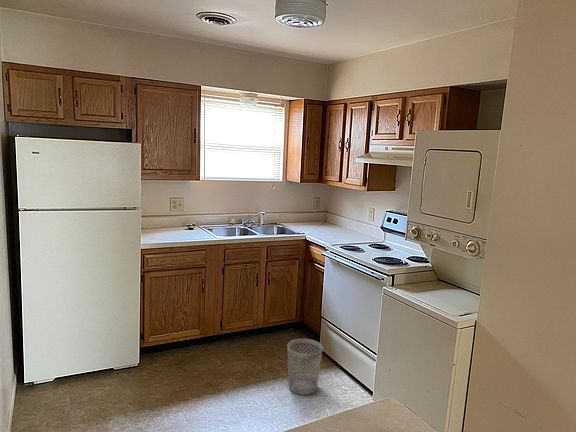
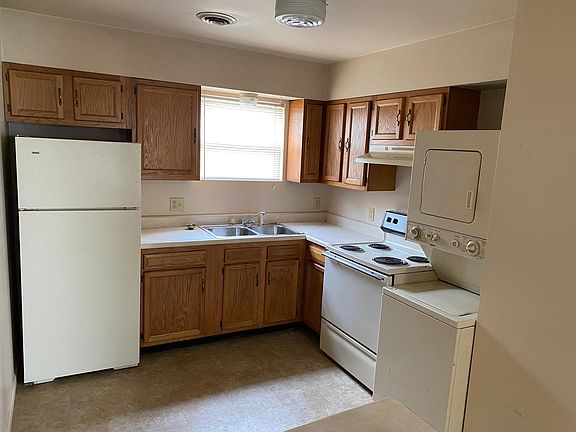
- wastebasket (303, 366)
